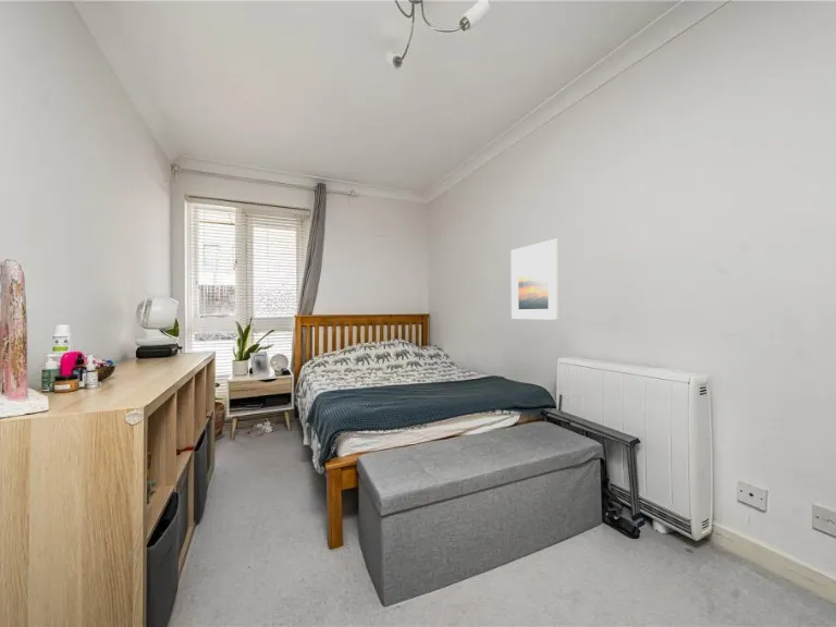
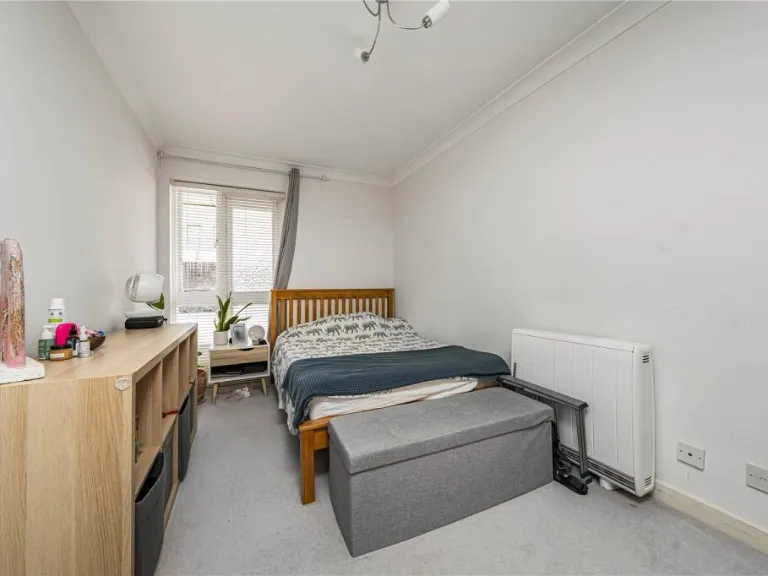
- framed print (532, 282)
